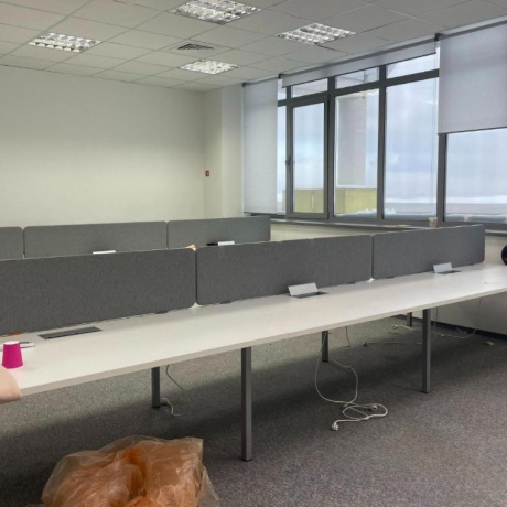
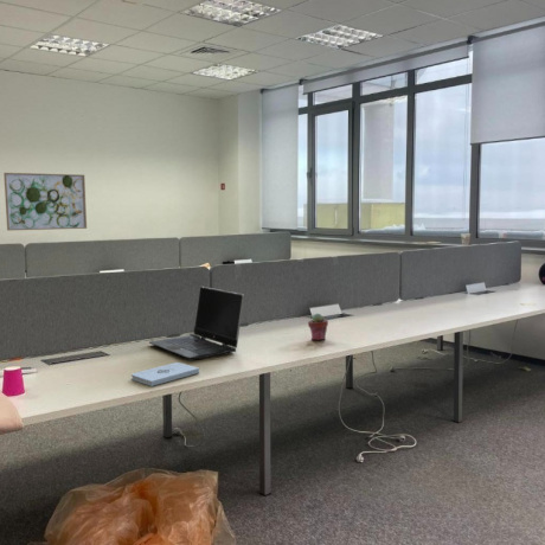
+ potted succulent (318, 326)
+ notepad (165, 373)
+ laptop computer (195, 320)
+ wall art (46, 201)
